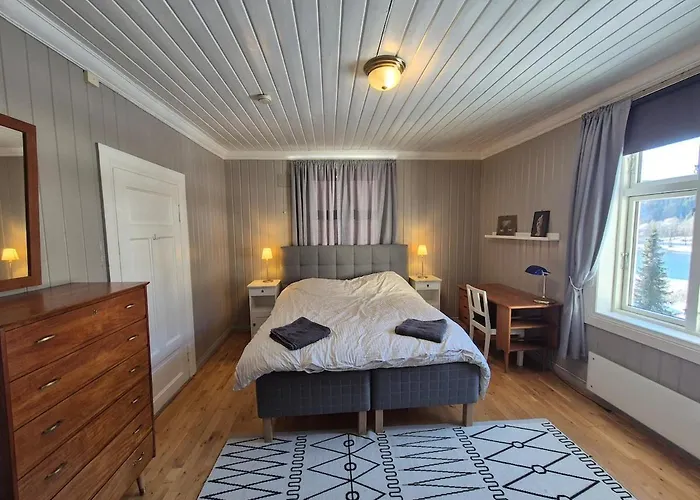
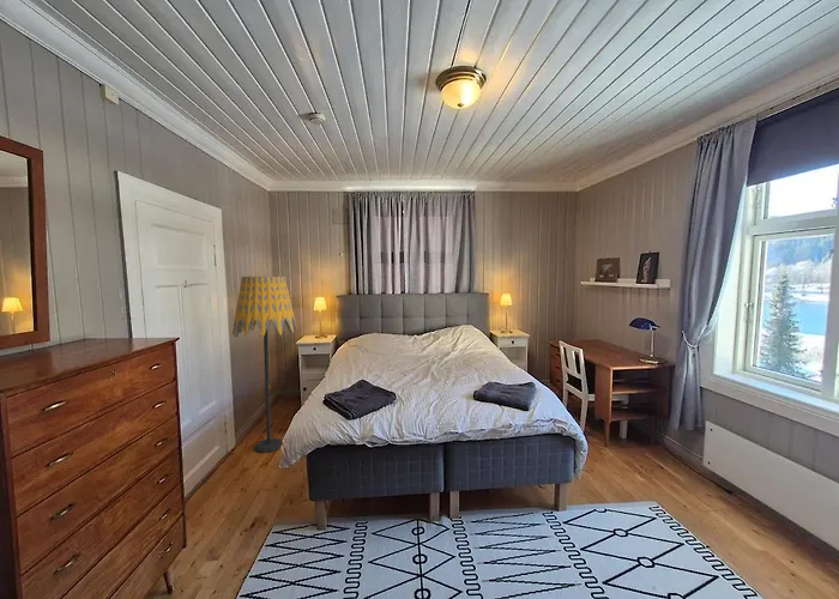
+ floor lamp (266, 362)
